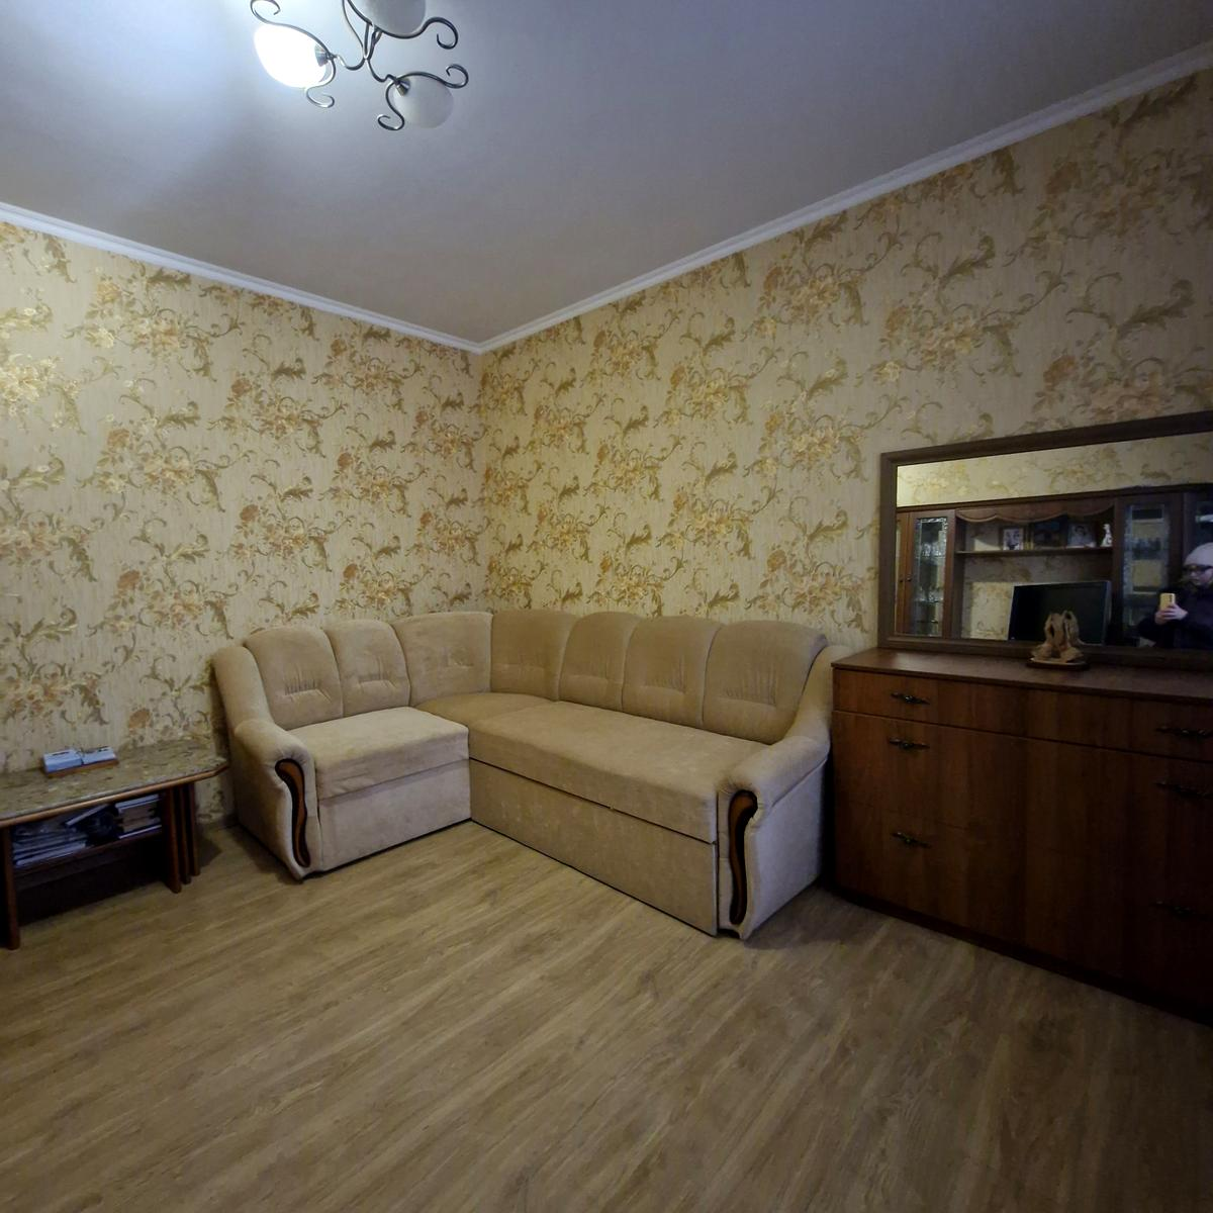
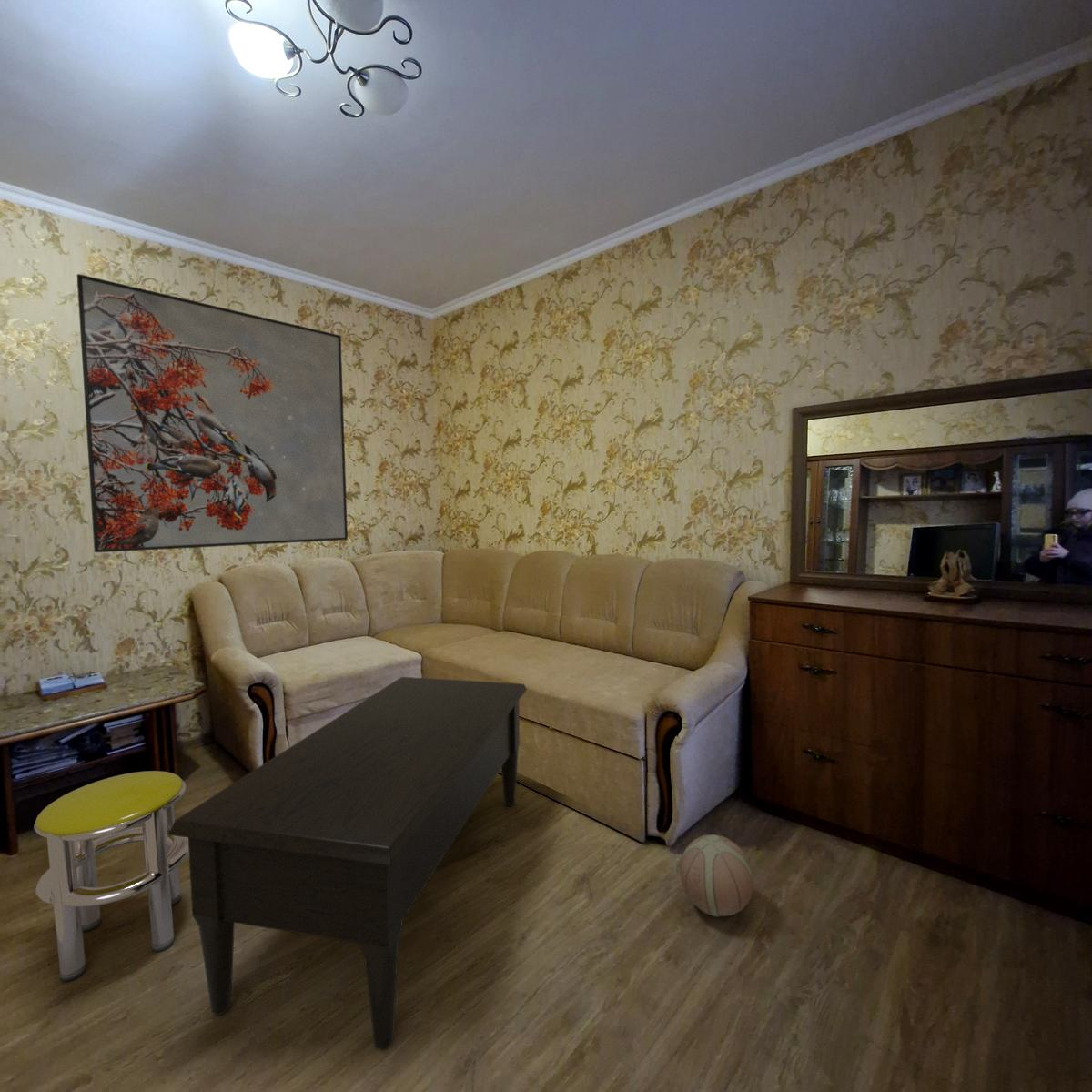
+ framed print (234, 429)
+ coffee table (399, 808)
+ ball (715, 874)
+ stool (114, 847)
